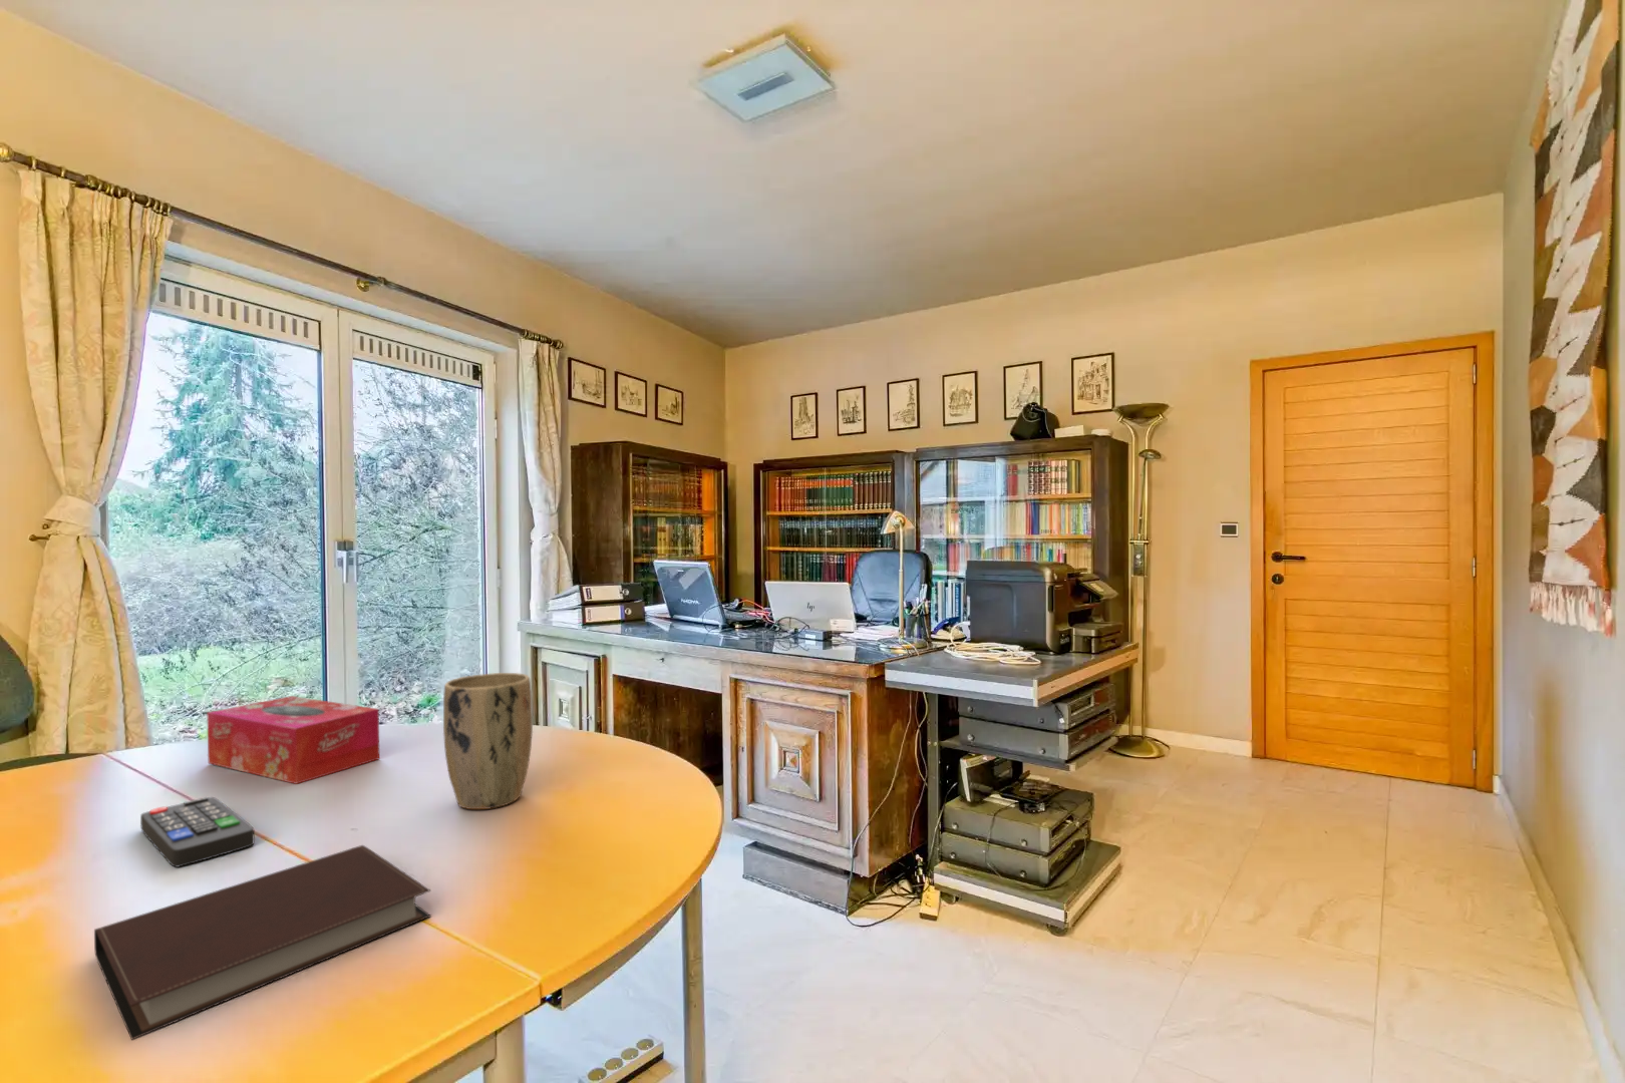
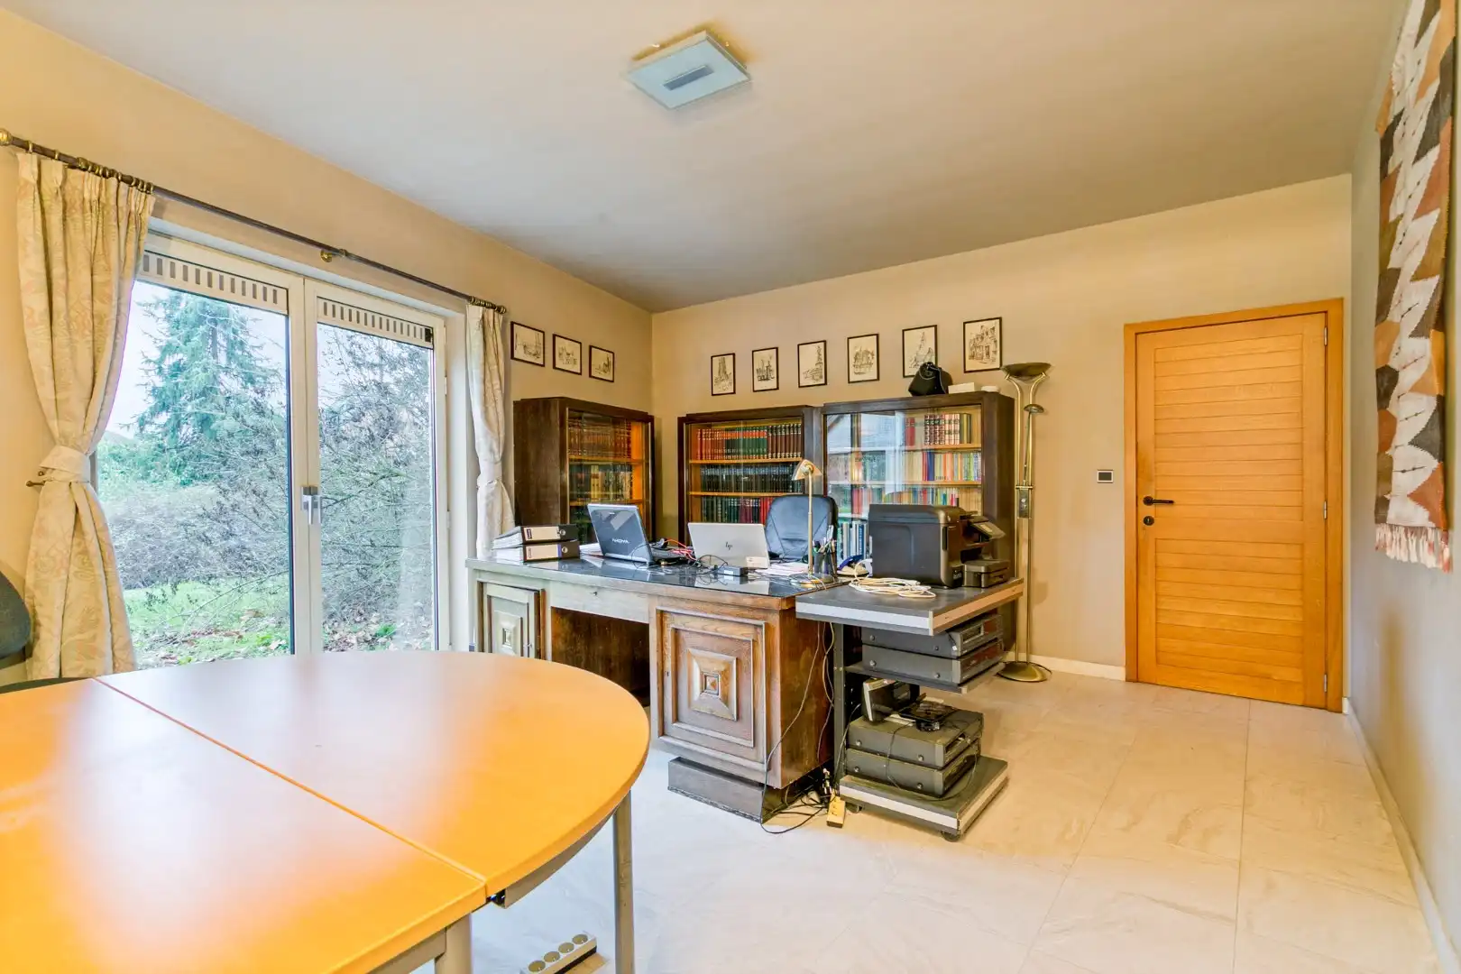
- tissue box (293, 735)
- remote control (196, 827)
- notebook (270, 921)
- plant pot (488, 739)
